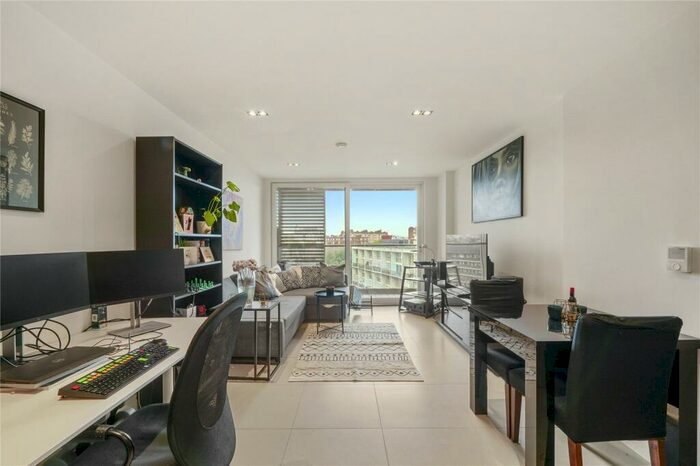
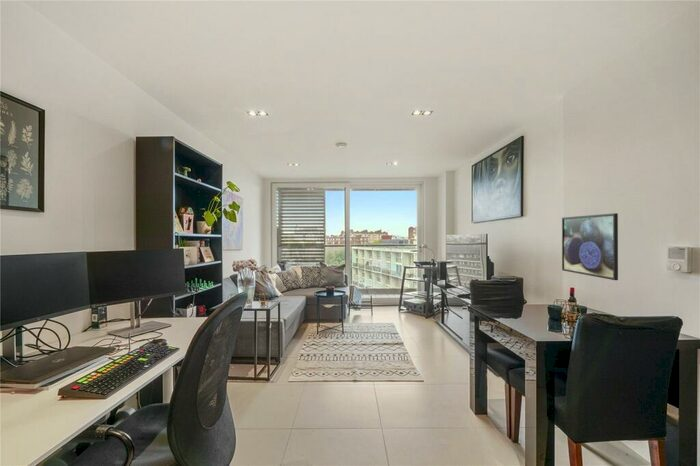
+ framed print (586, 245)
